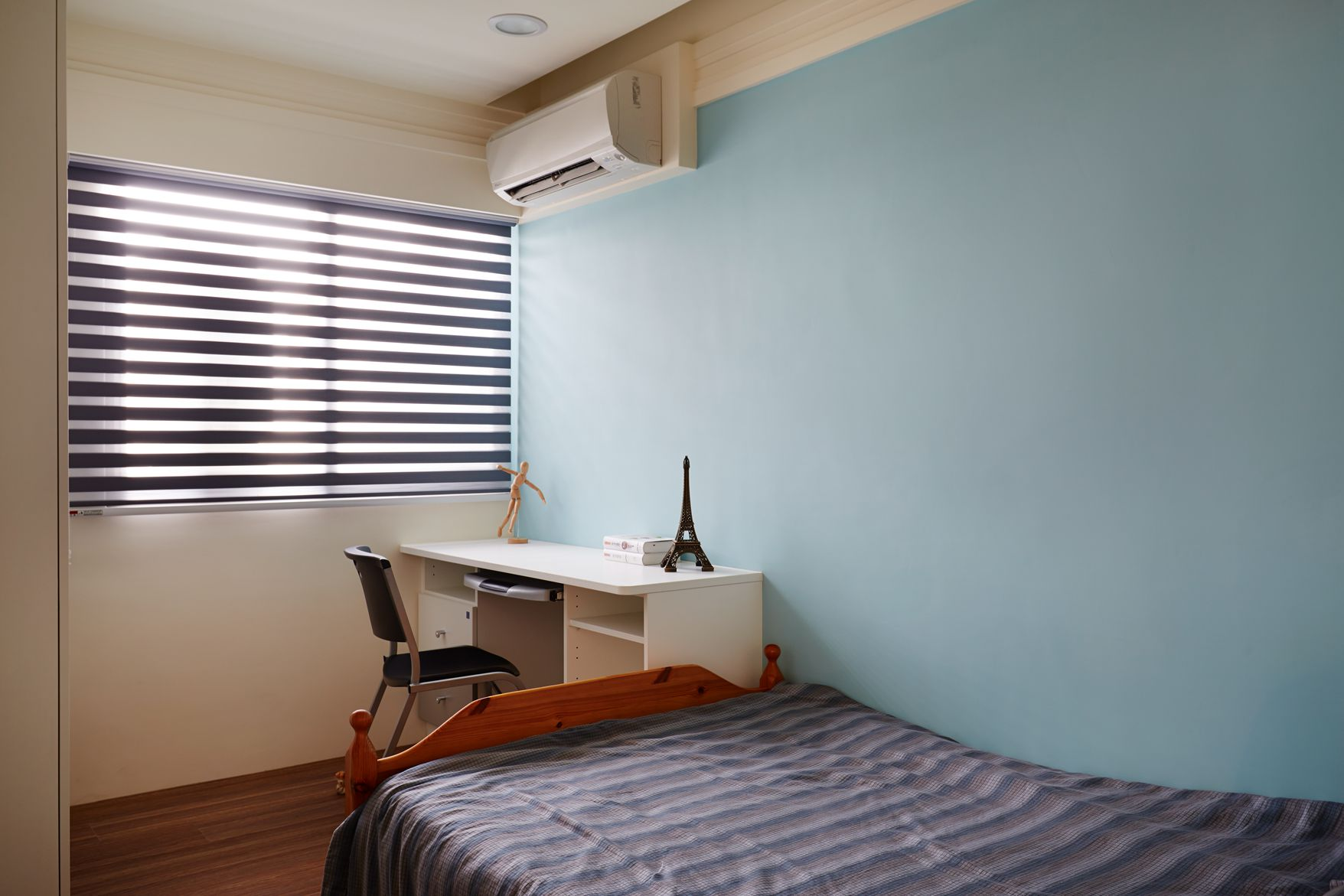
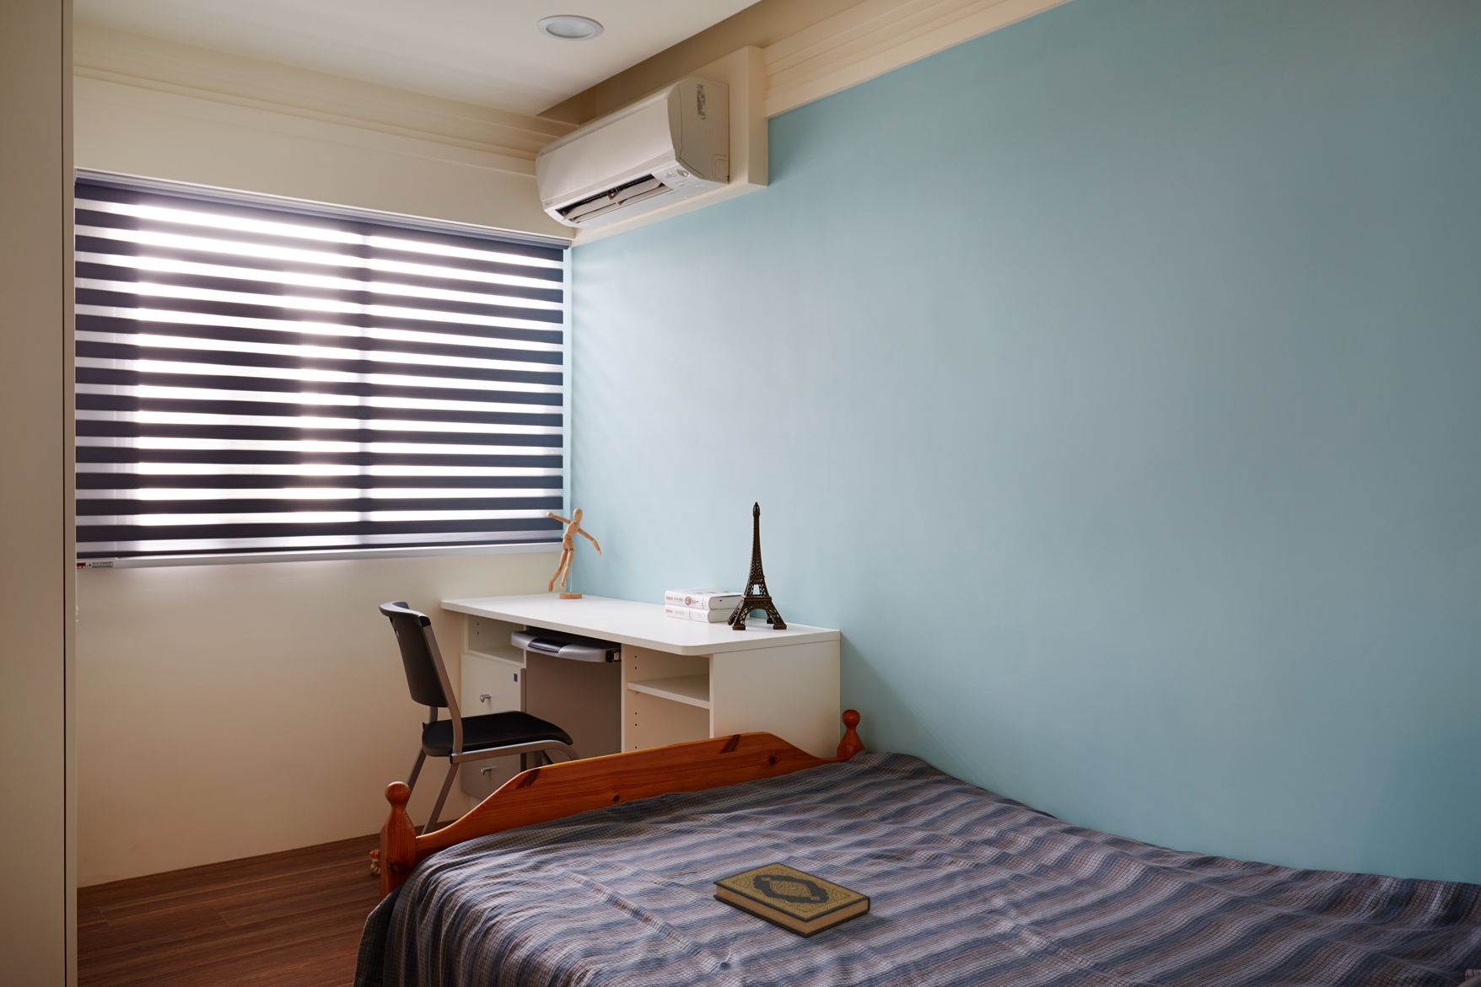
+ hardback book (790, 896)
